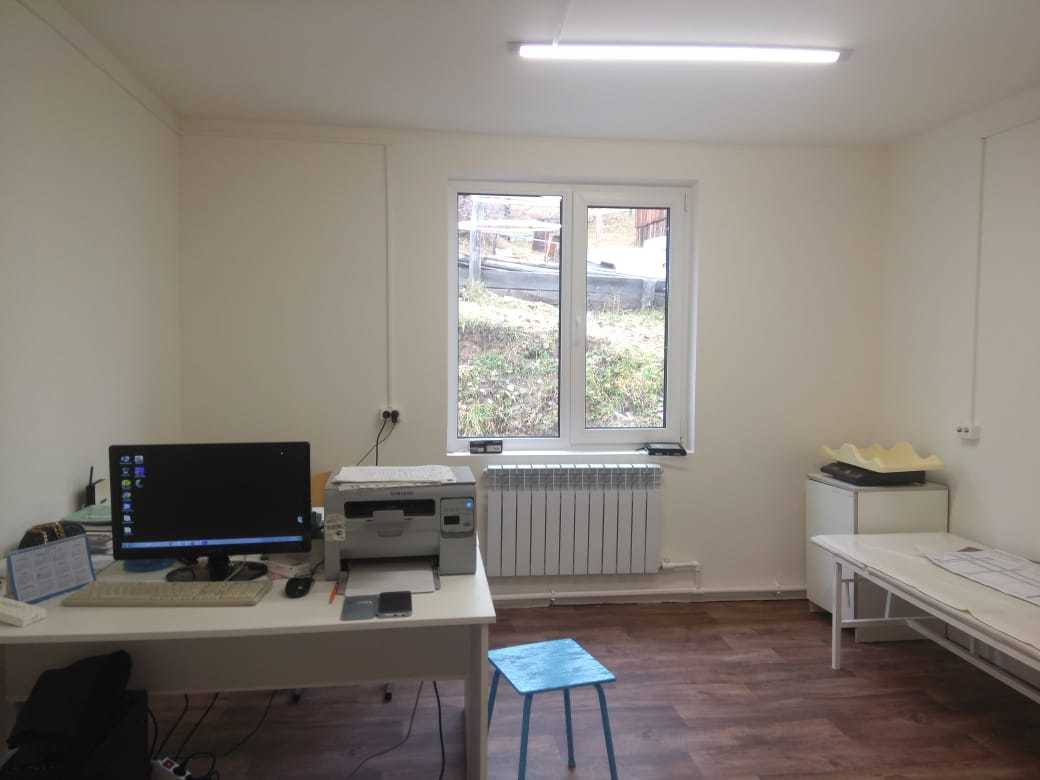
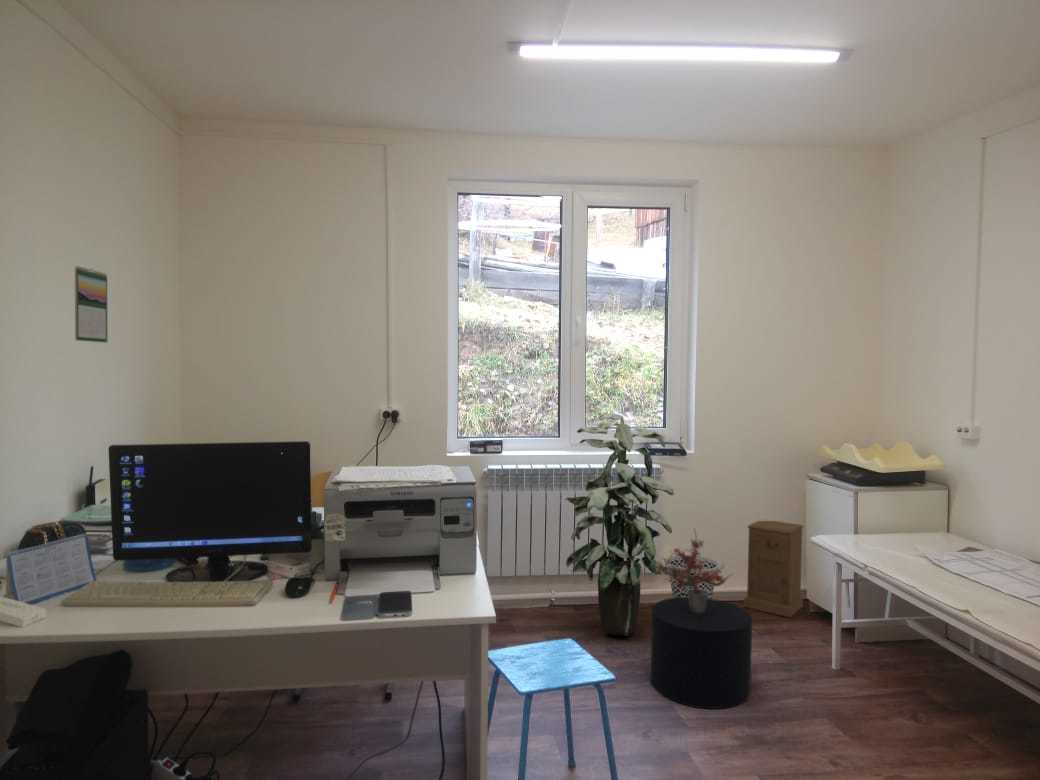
+ wastebasket (691, 587)
+ nightstand (774, 566)
+ calendar (91, 305)
+ indoor plant (615, 521)
+ stool (700, 649)
+ potted plant (695, 567)
